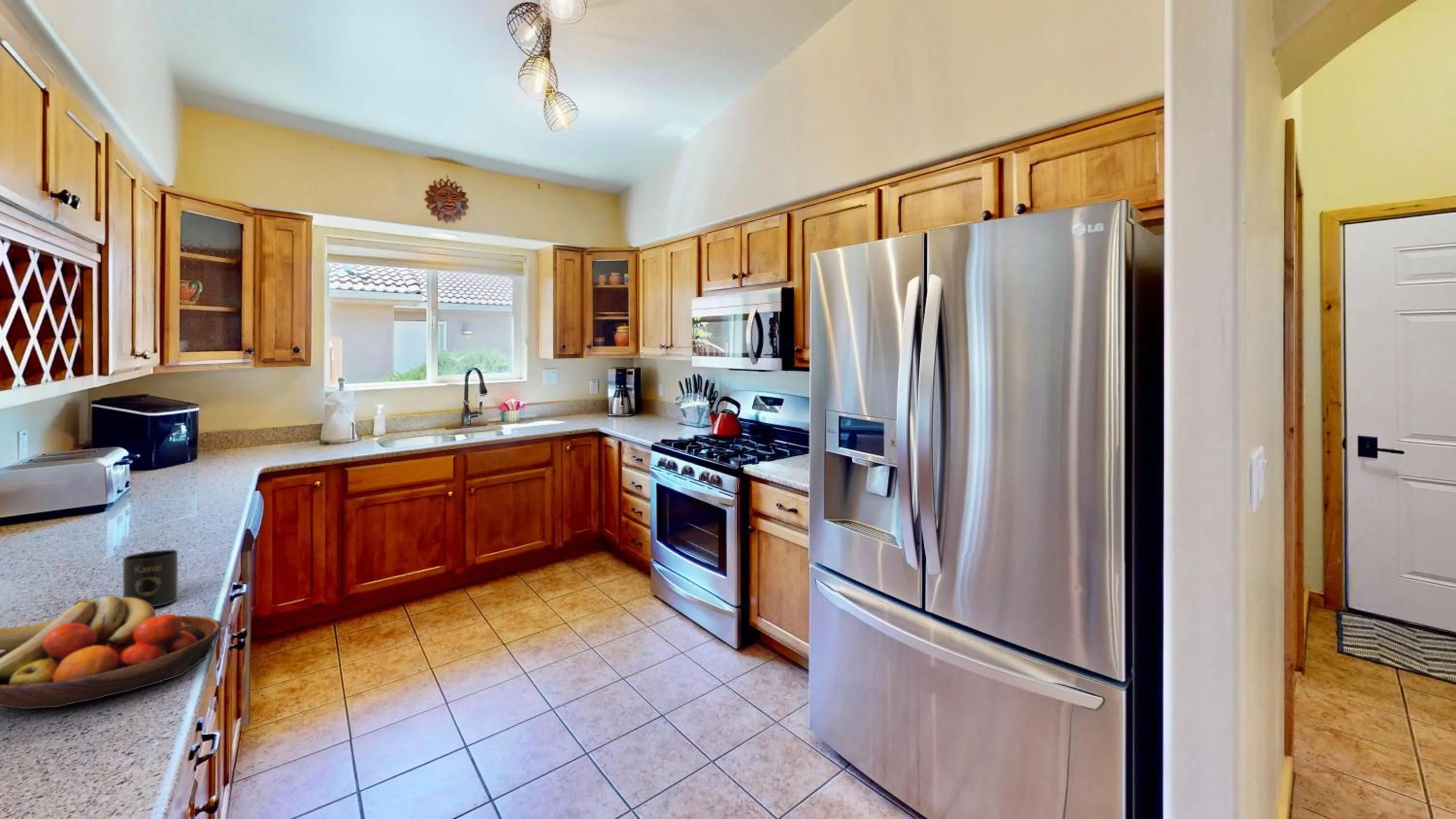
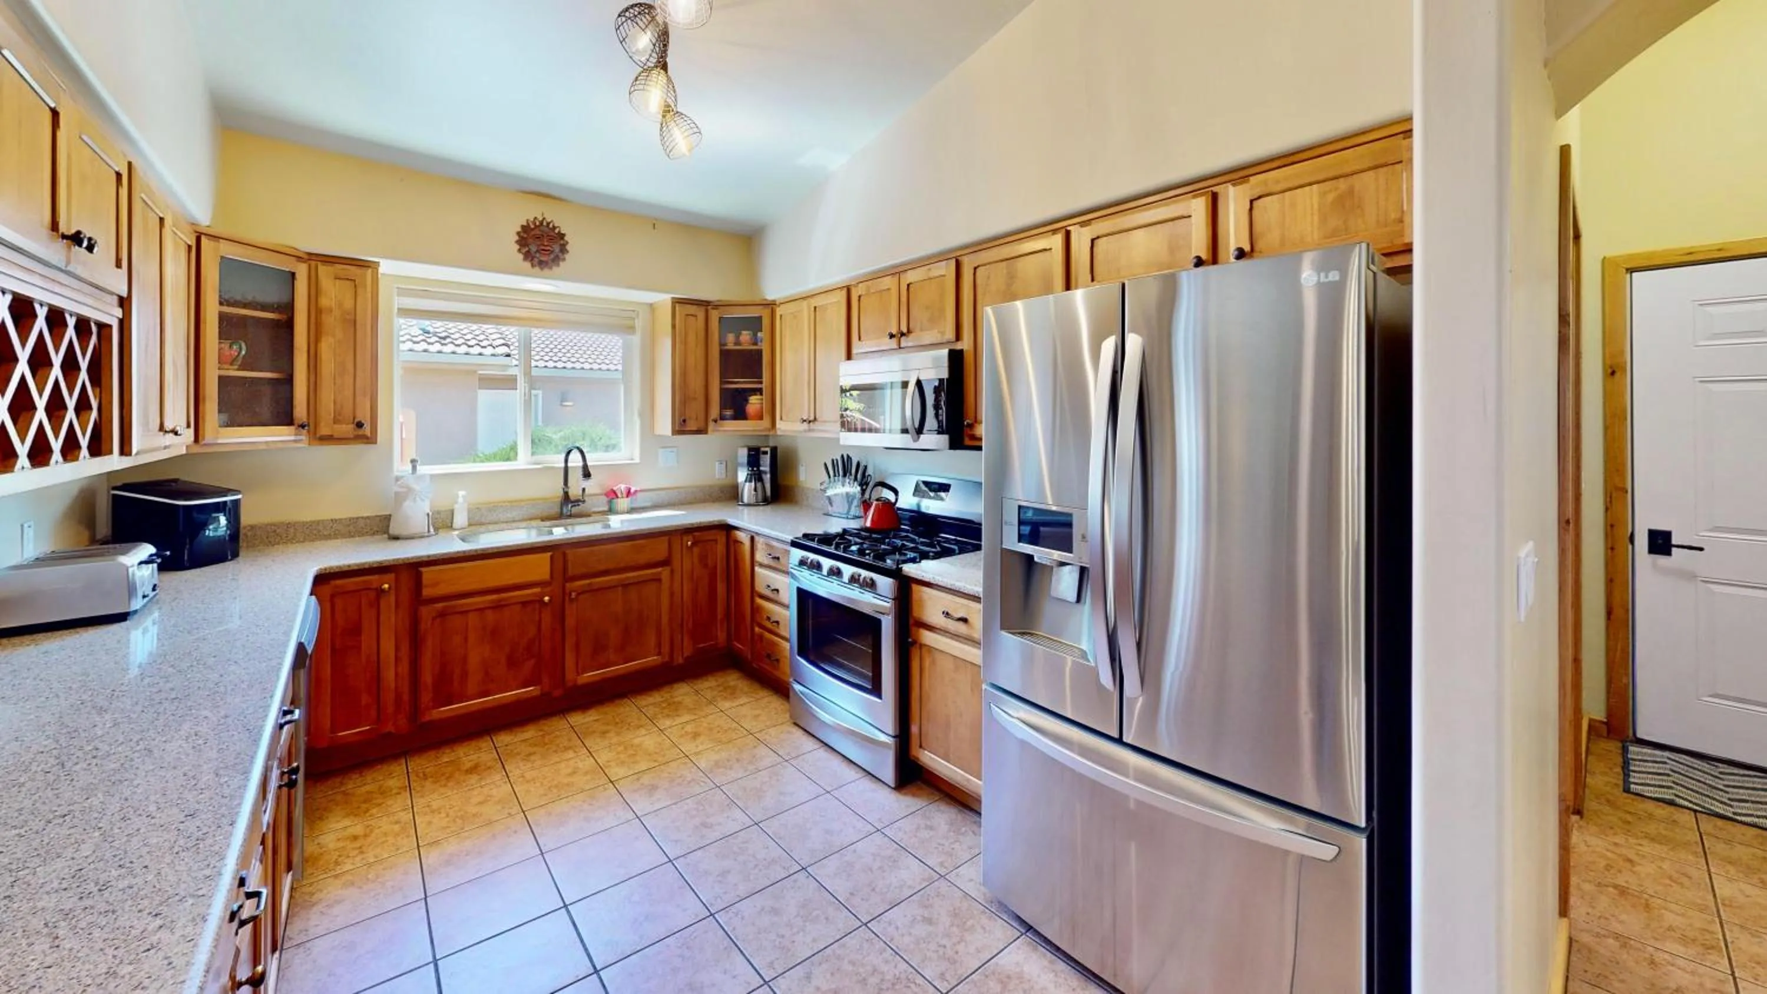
- mug (152, 576)
- fruit bowl (104, 639)
